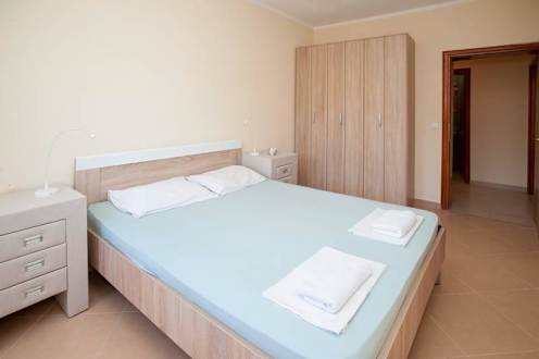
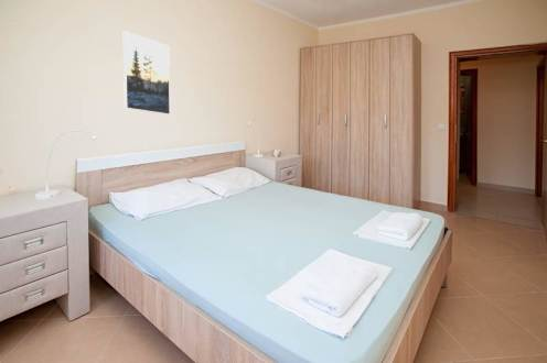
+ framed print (148, 75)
